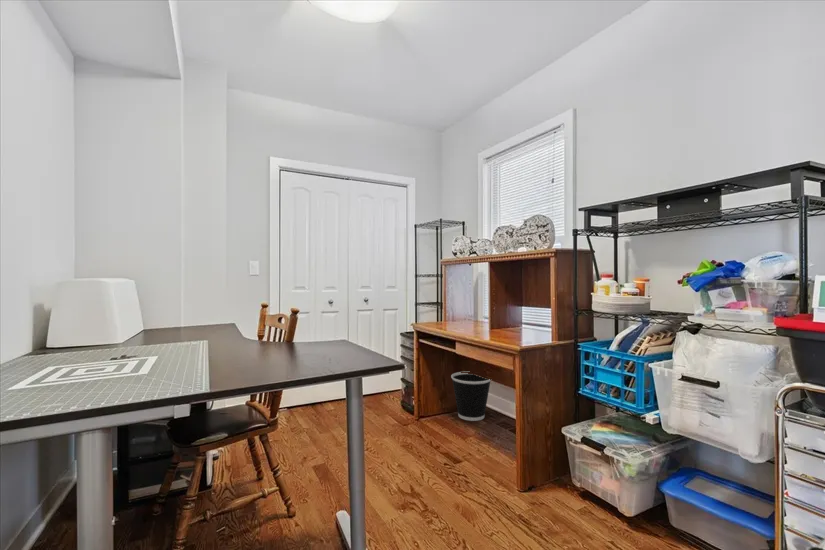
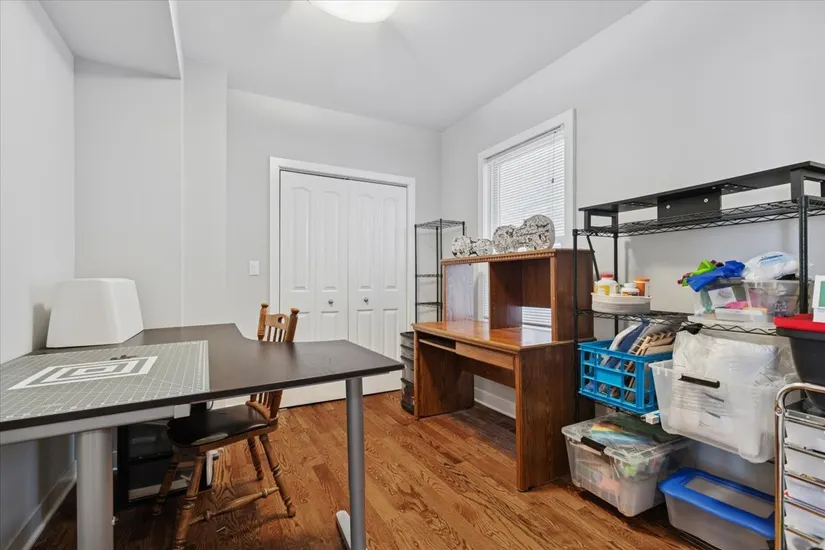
- wastebasket (471, 396)
